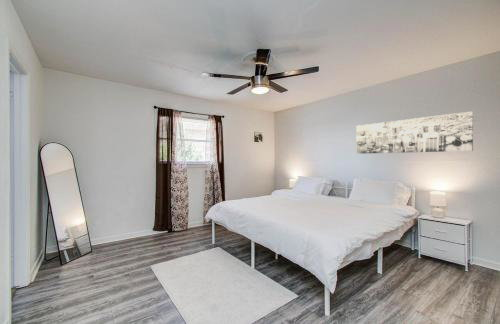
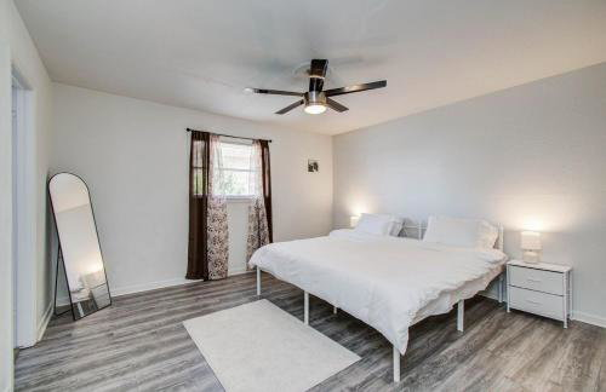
- wall art (404, 136)
